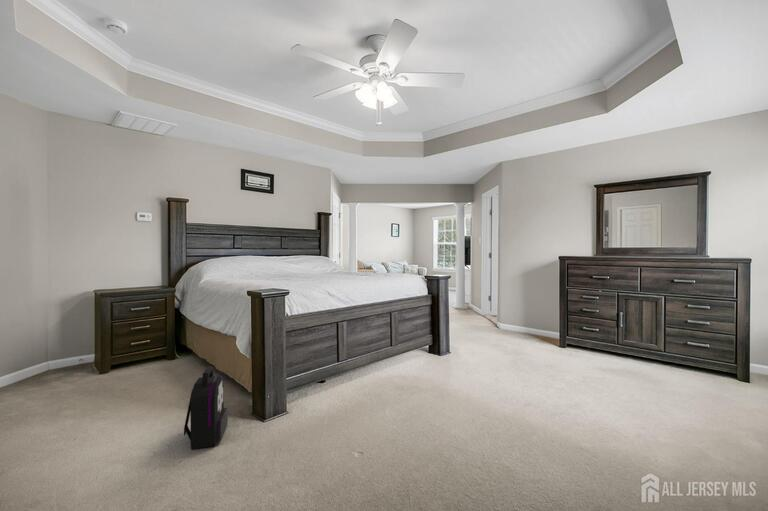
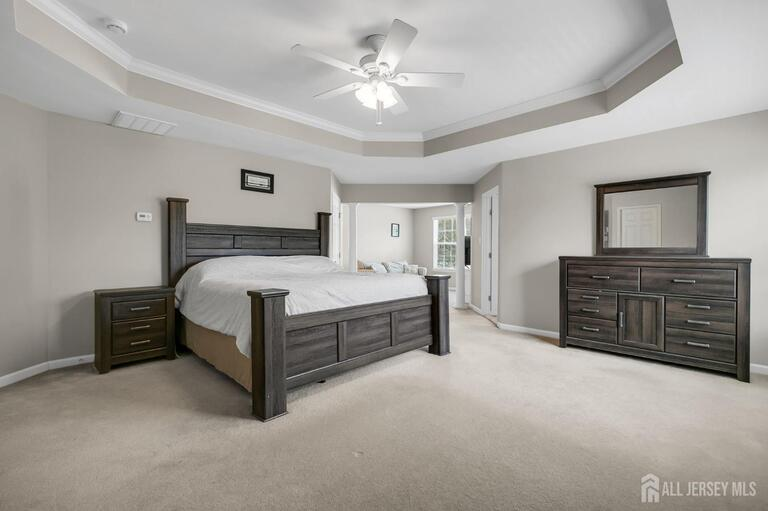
- backpack (206, 403)
